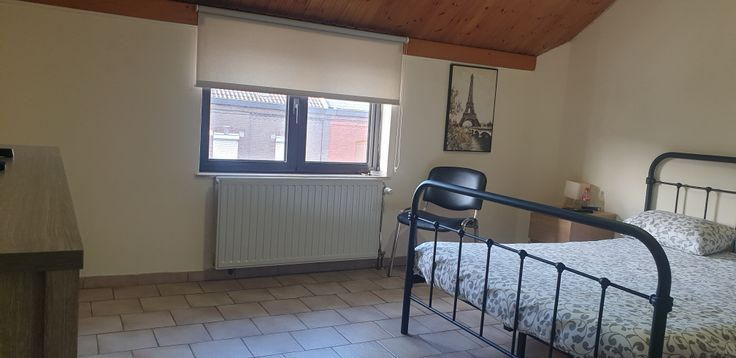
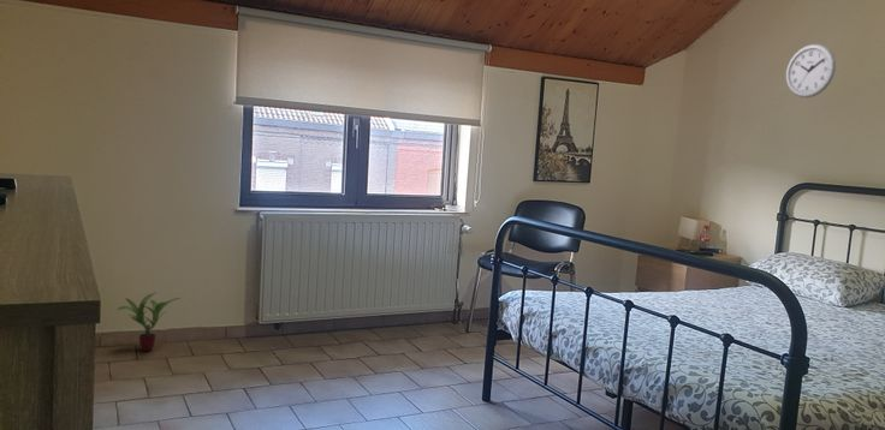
+ potted plant (149, 324)
+ wall clock (808, 71)
